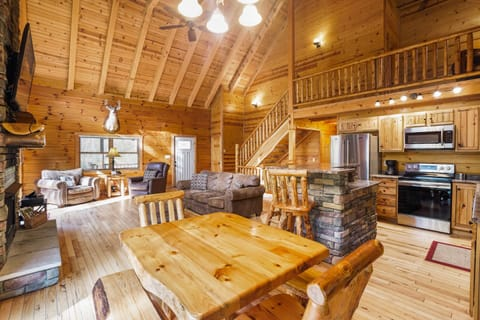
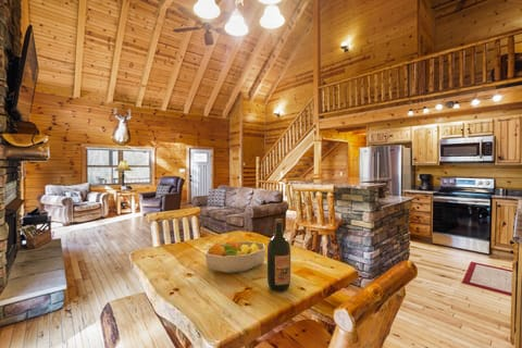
+ fruit bowl (236, 252)
+ wine bottle (278, 253)
